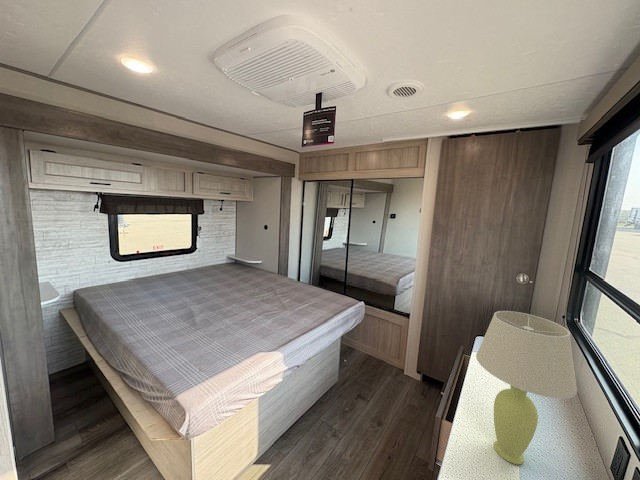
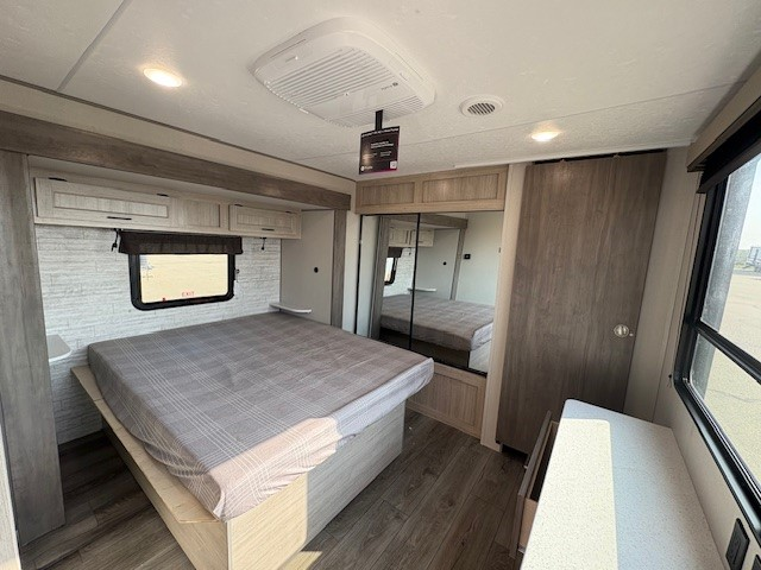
- table lamp (518, 389)
